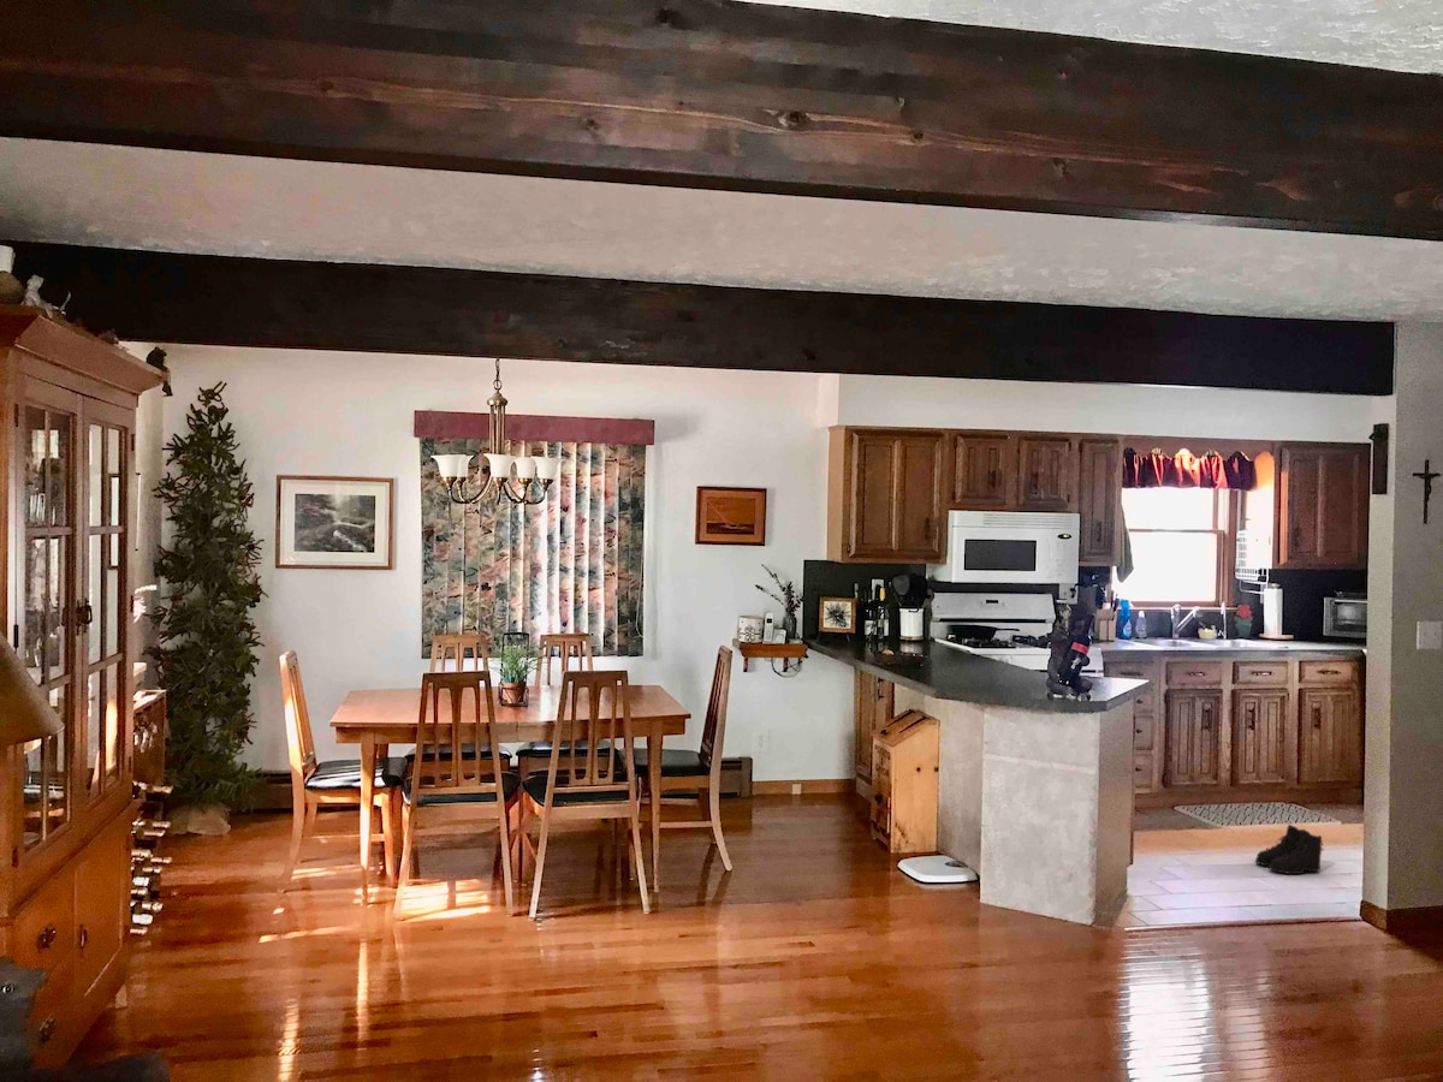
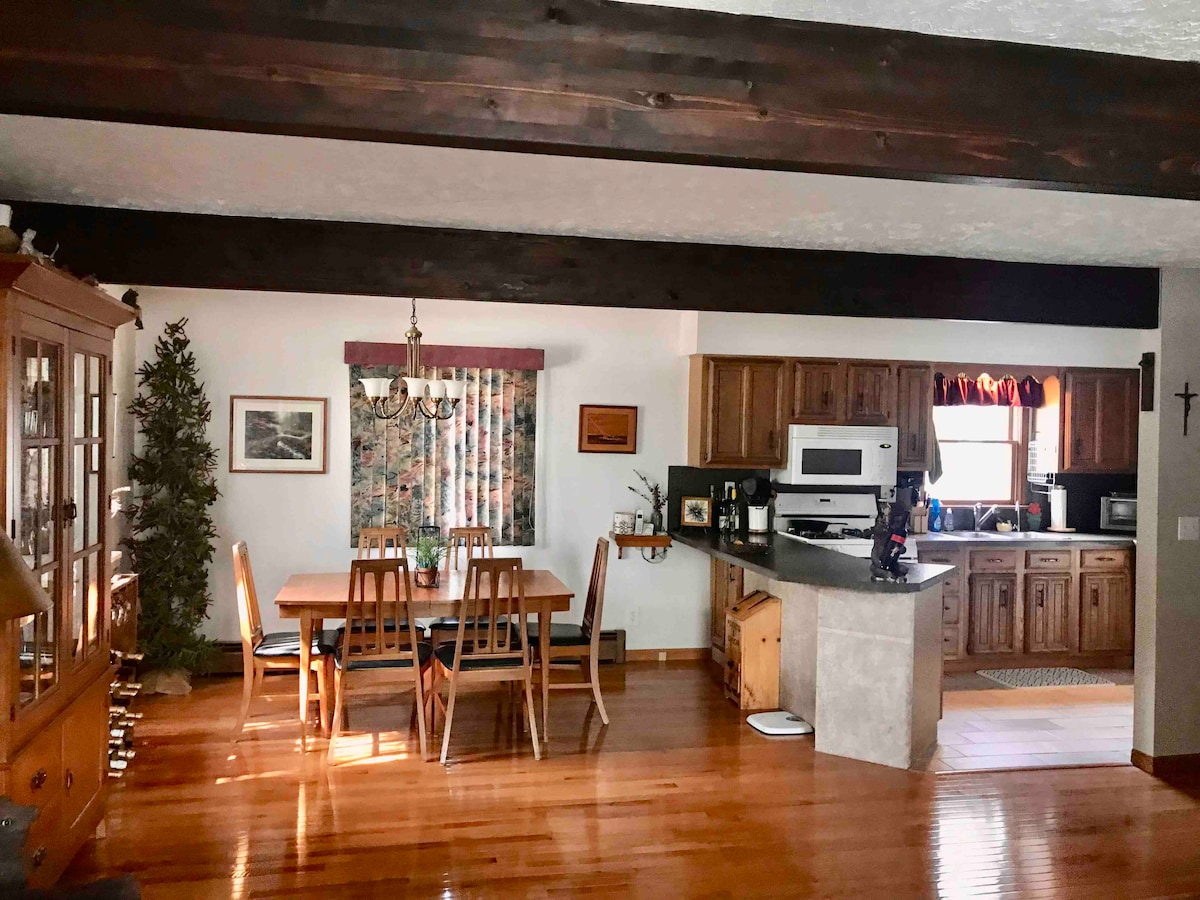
- boots (1288, 848)
